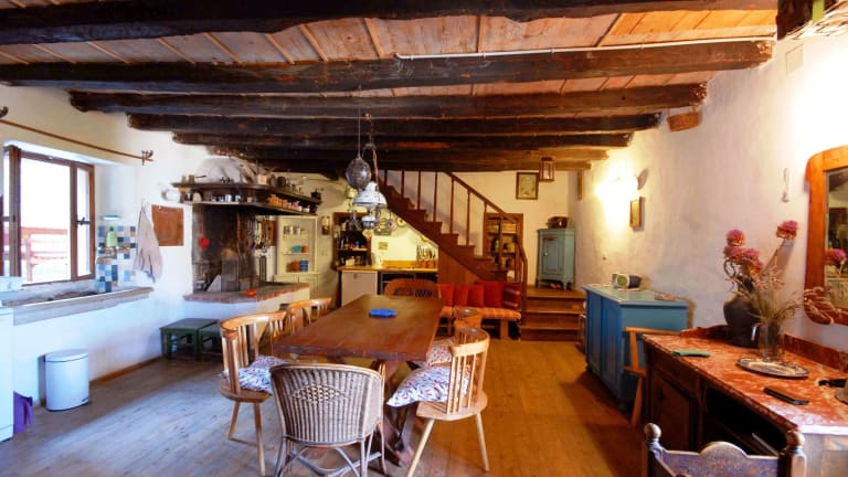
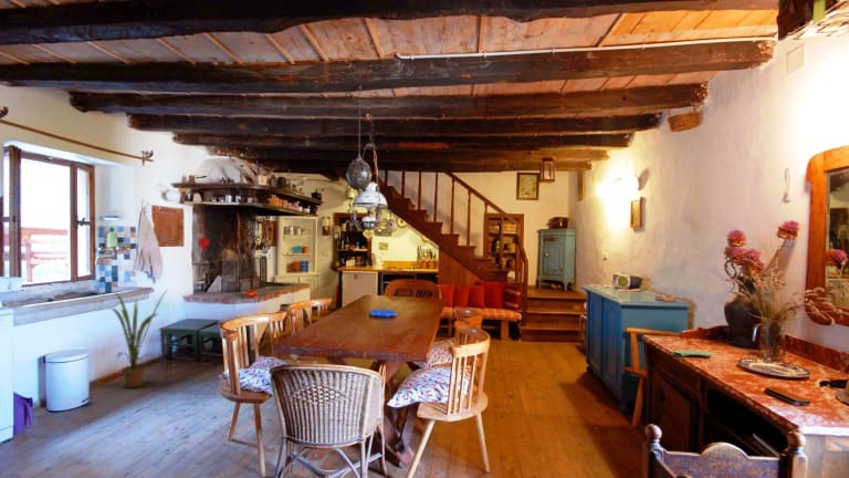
+ house plant (128, 337)
